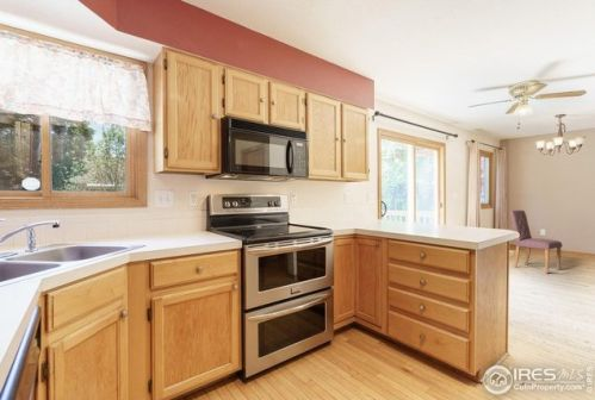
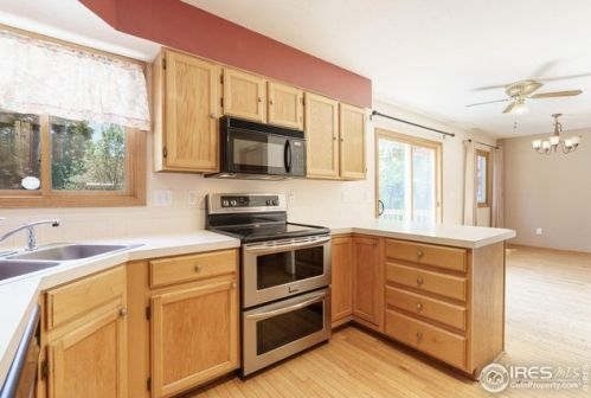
- dining chair (534, 239)
